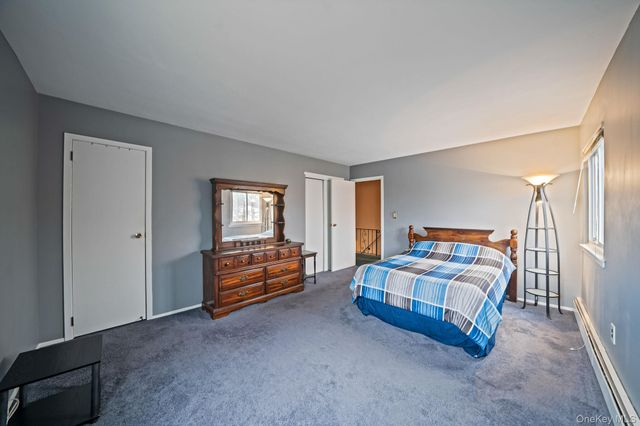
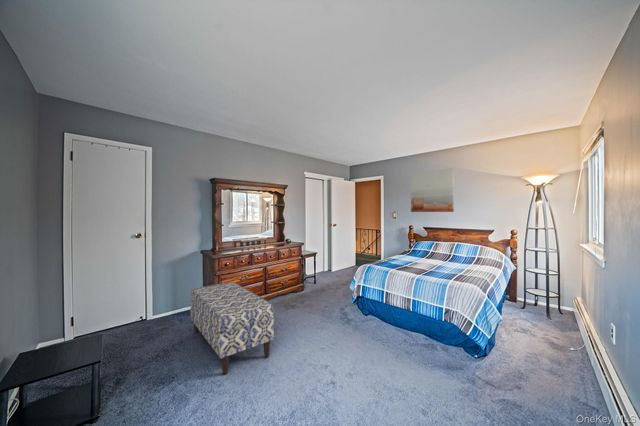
+ bench (228, 319)
+ wall art (431, 191)
